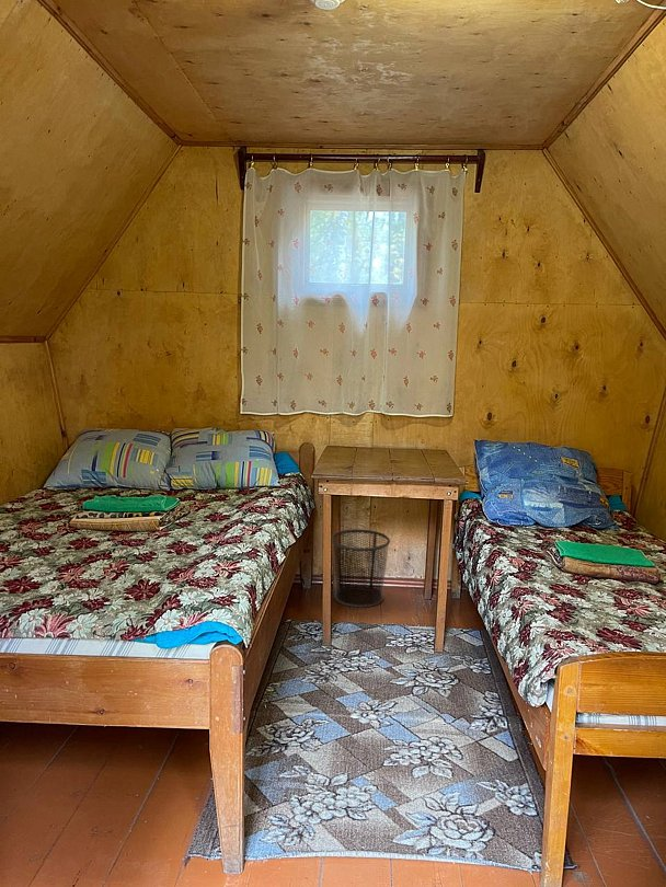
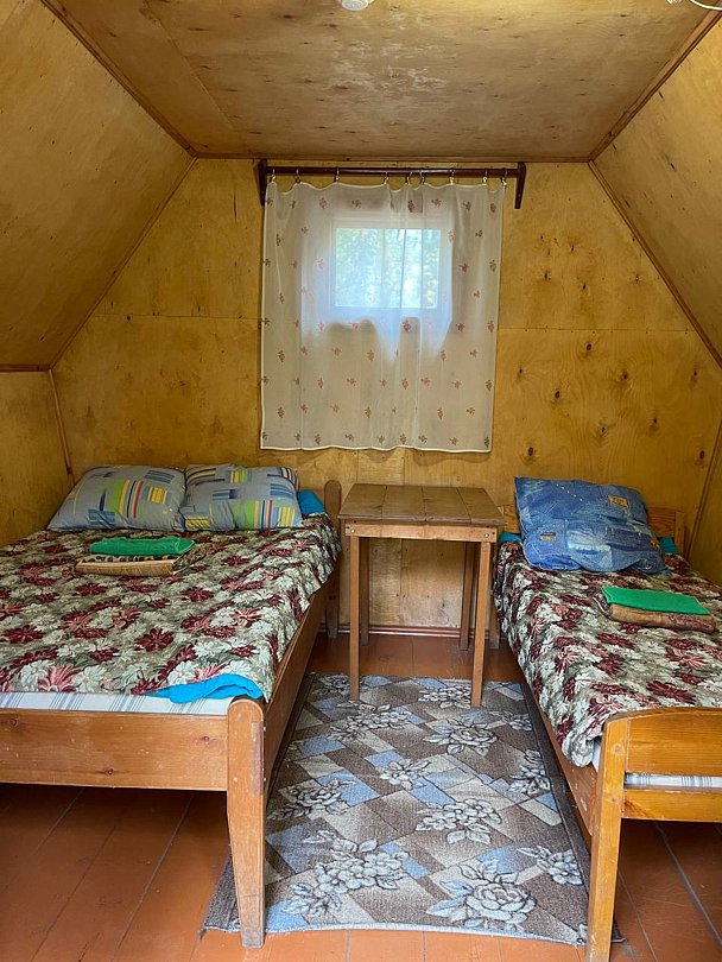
- waste bin (359, 567)
